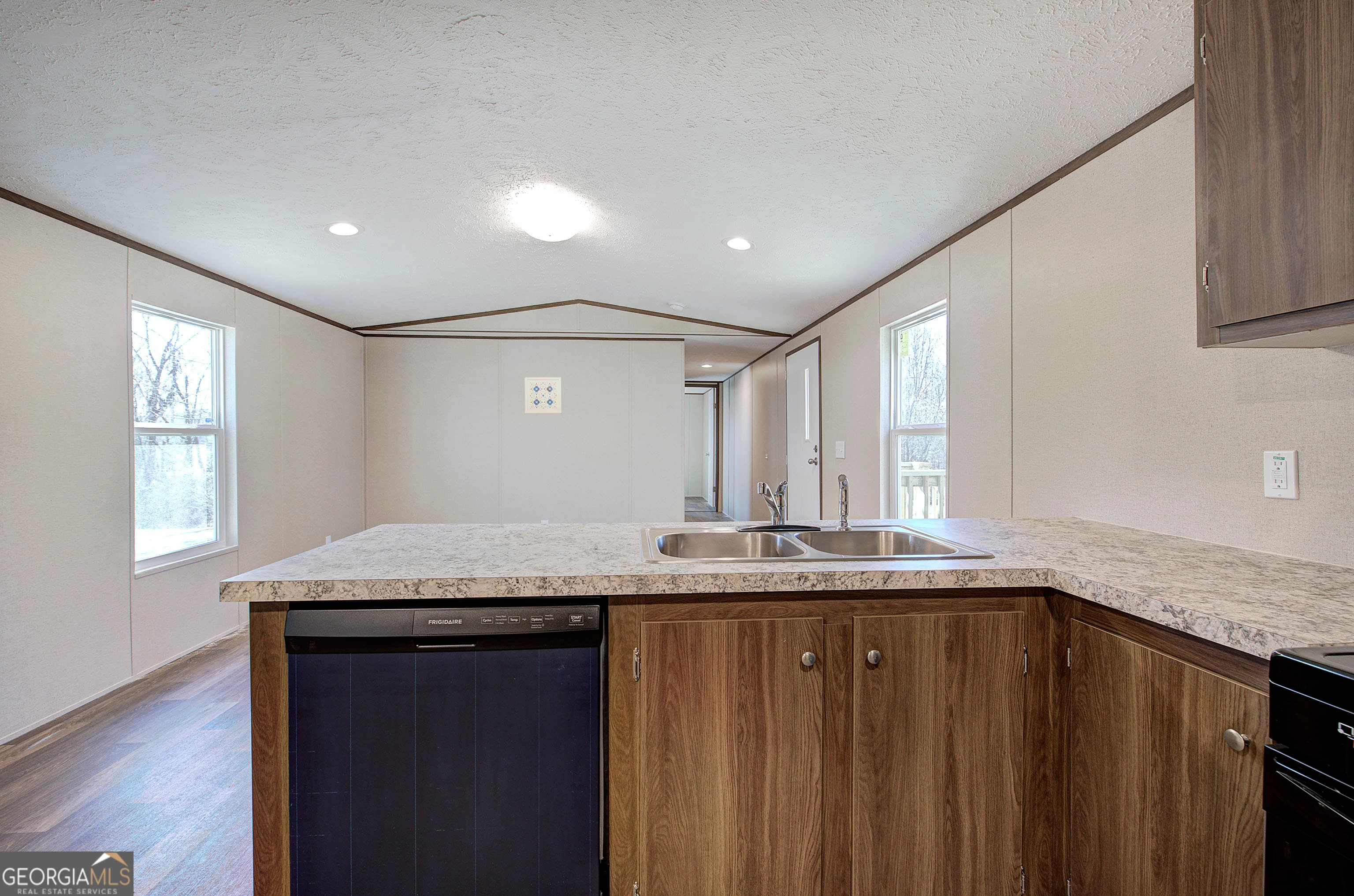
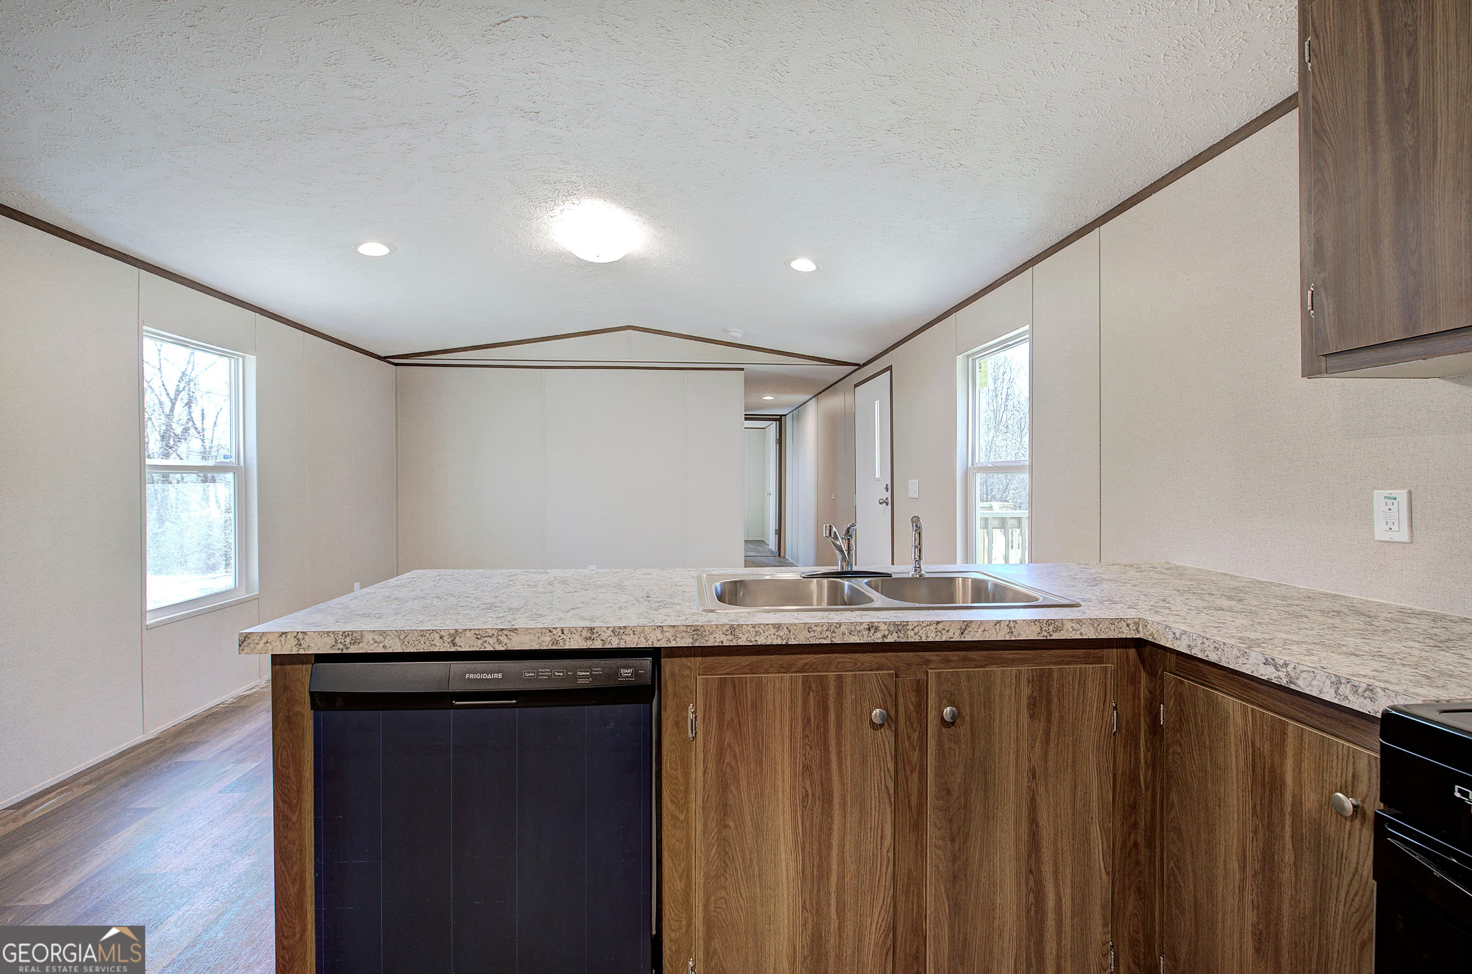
- wall art (543, 395)
